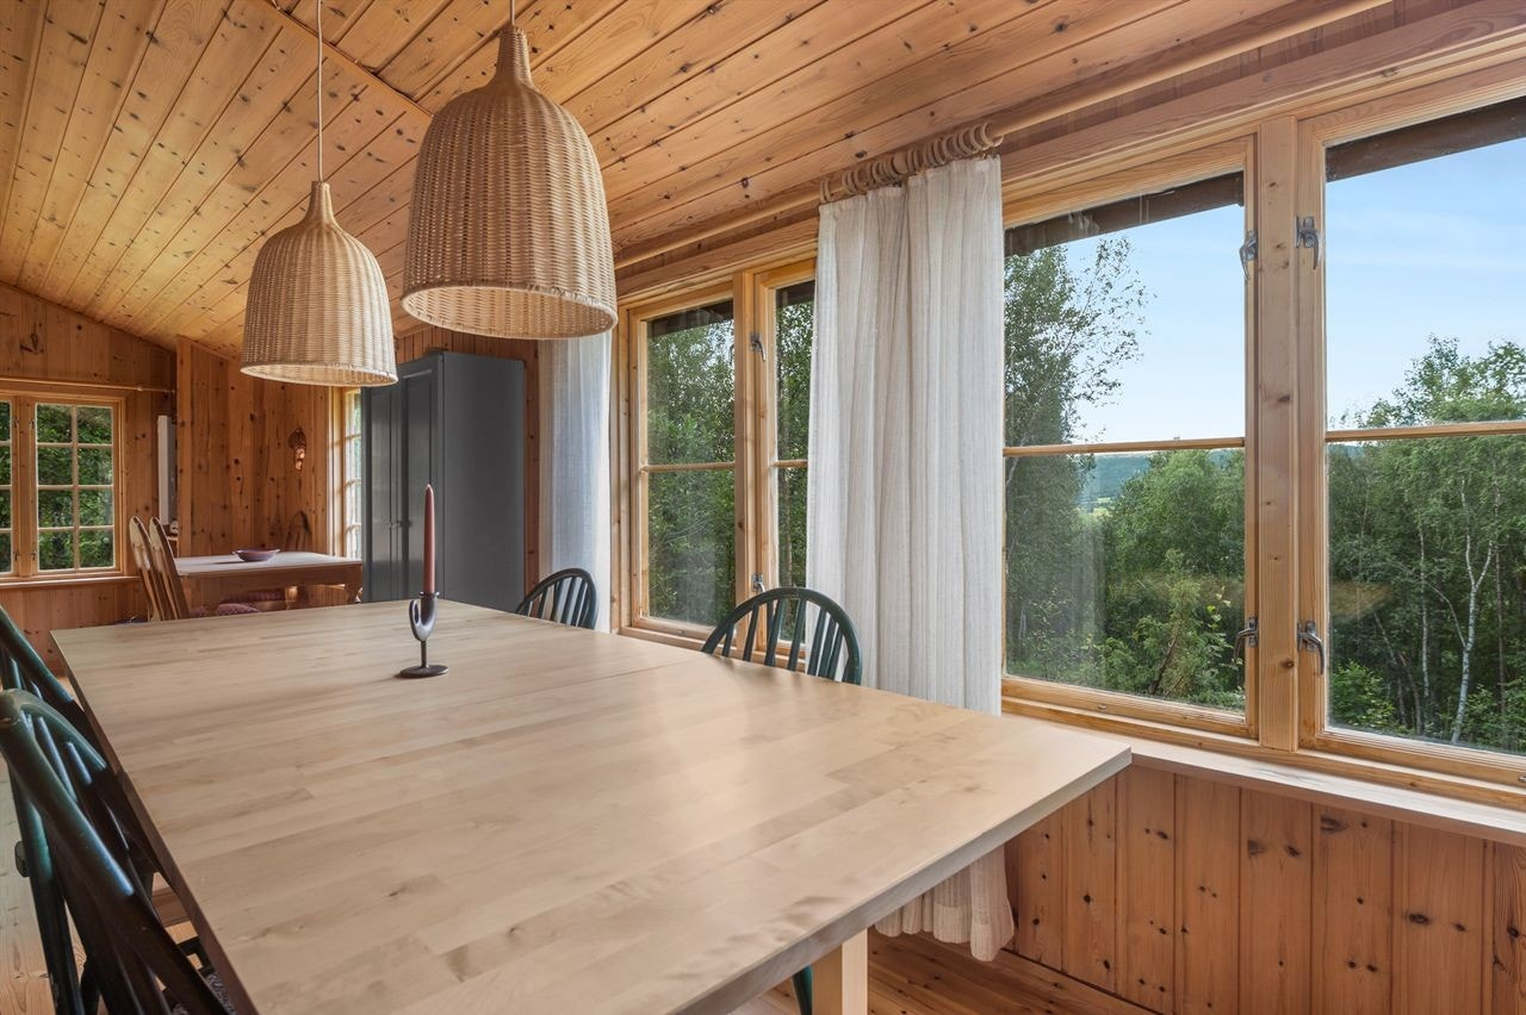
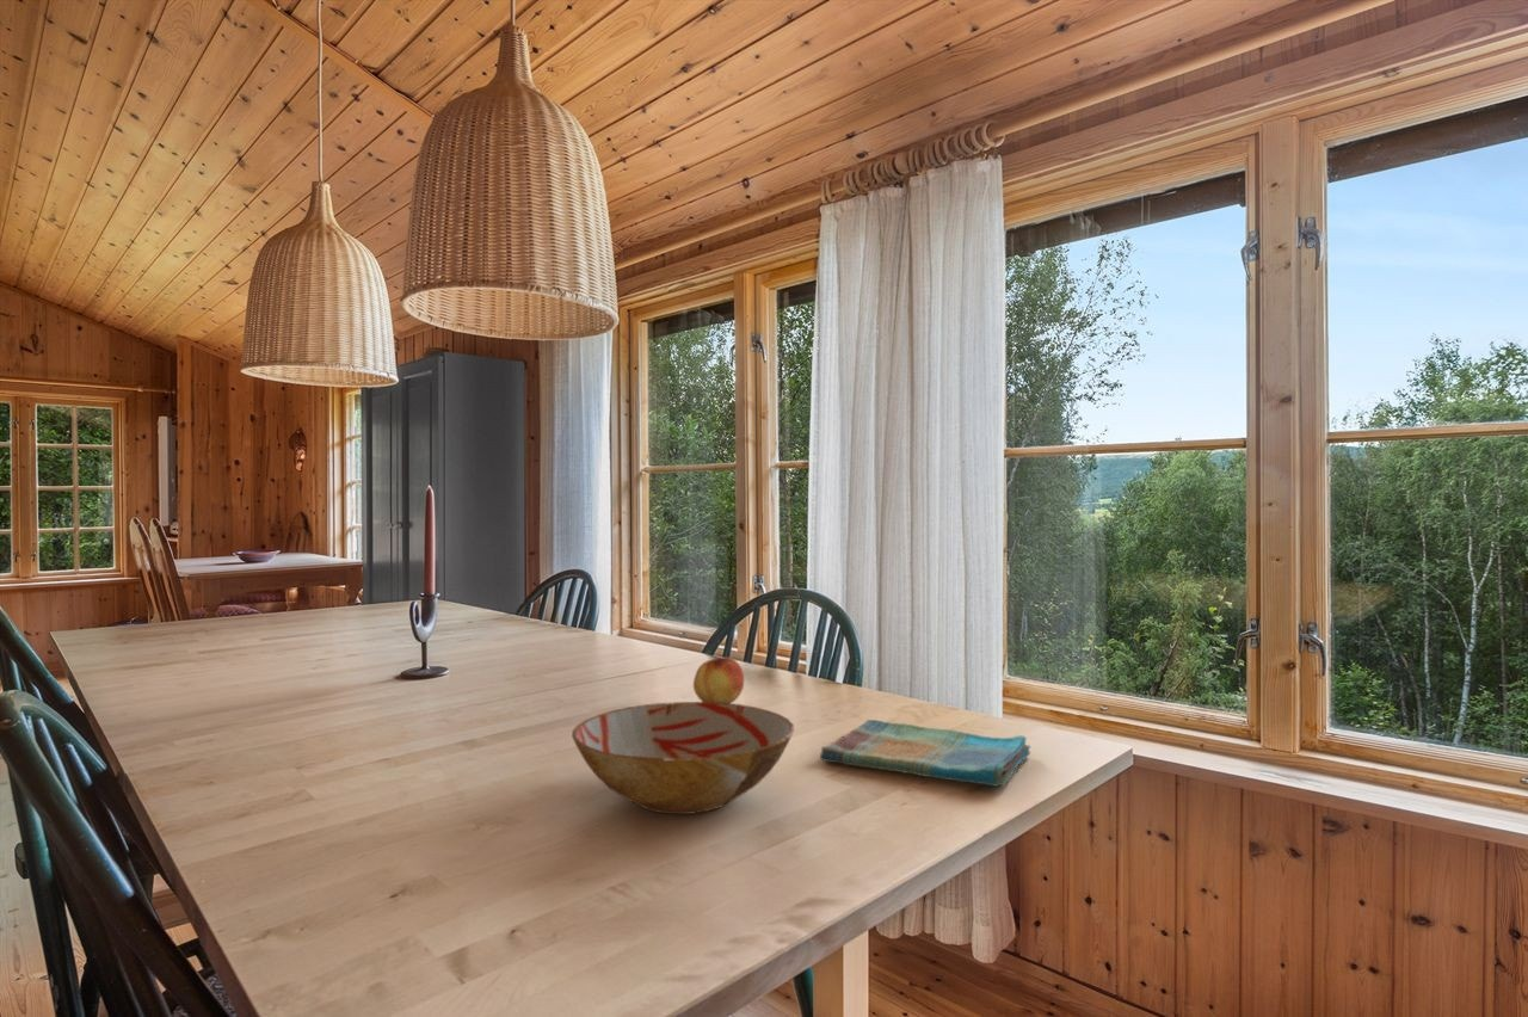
+ fruit (719, 680)
+ dish towel (926, 748)
+ bowl (684, 762)
